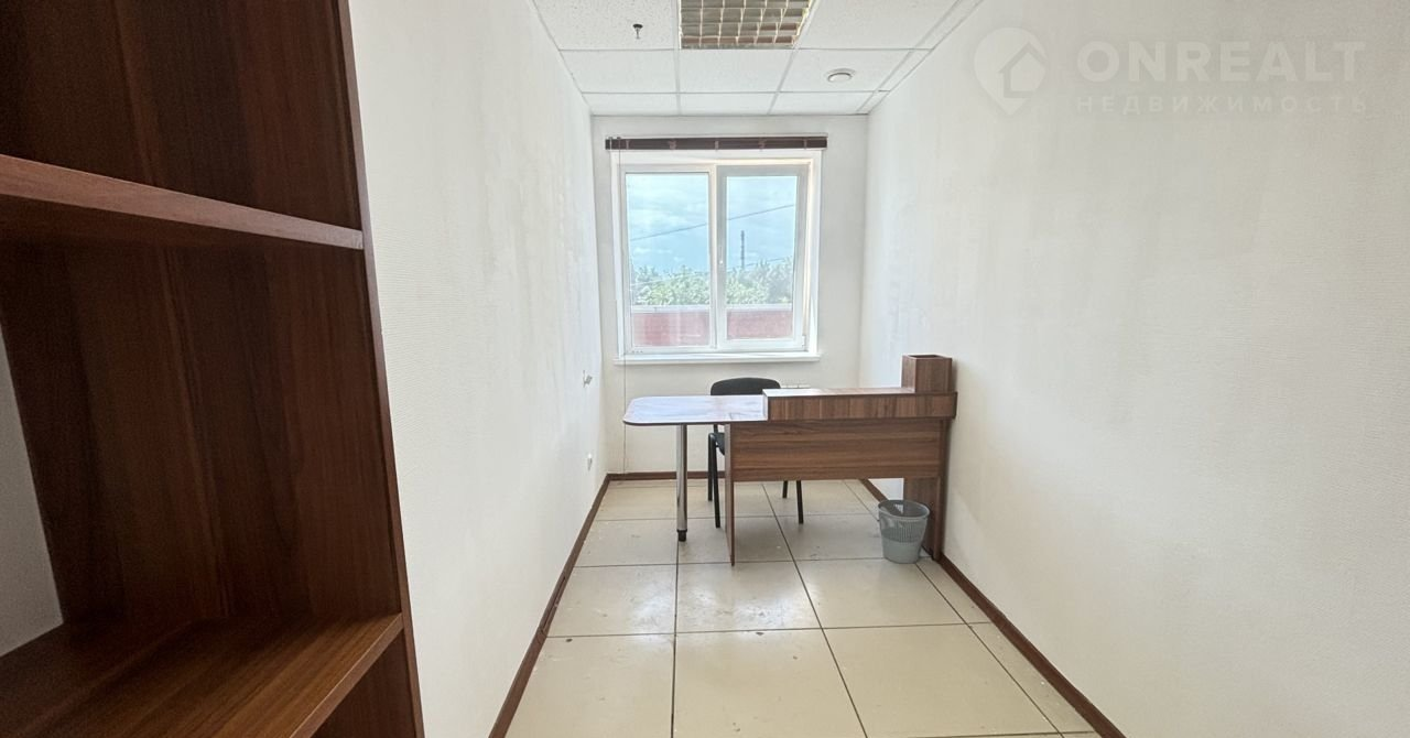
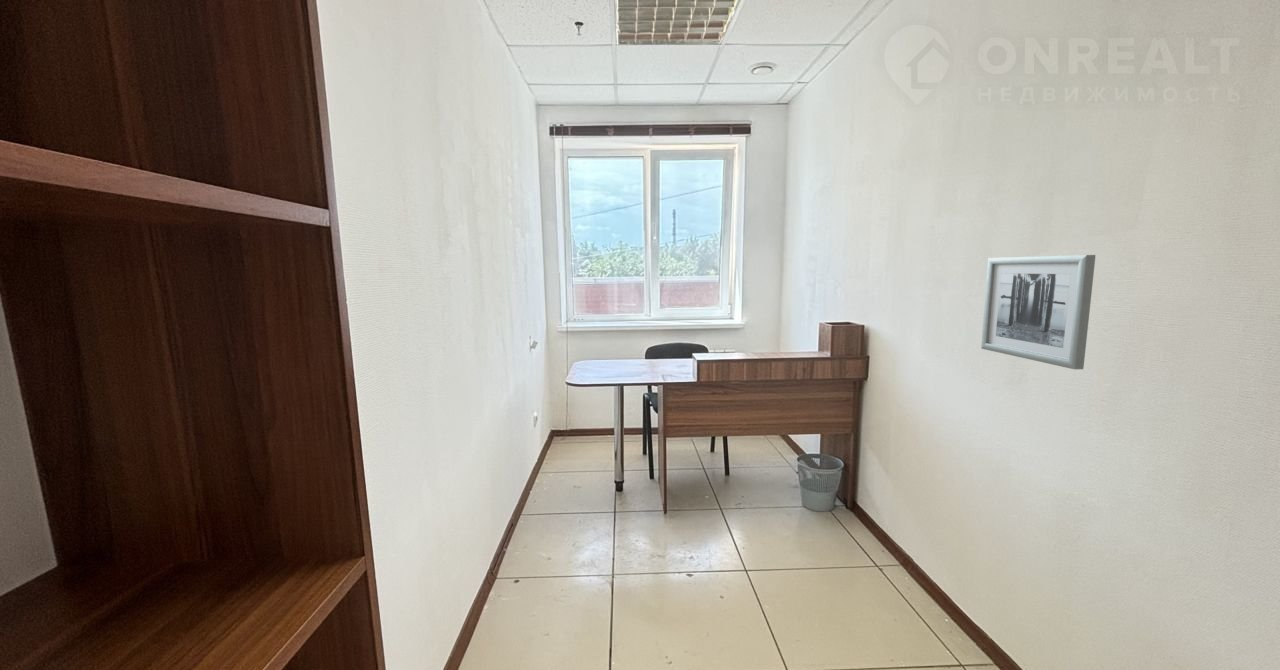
+ wall art (1030, 307)
